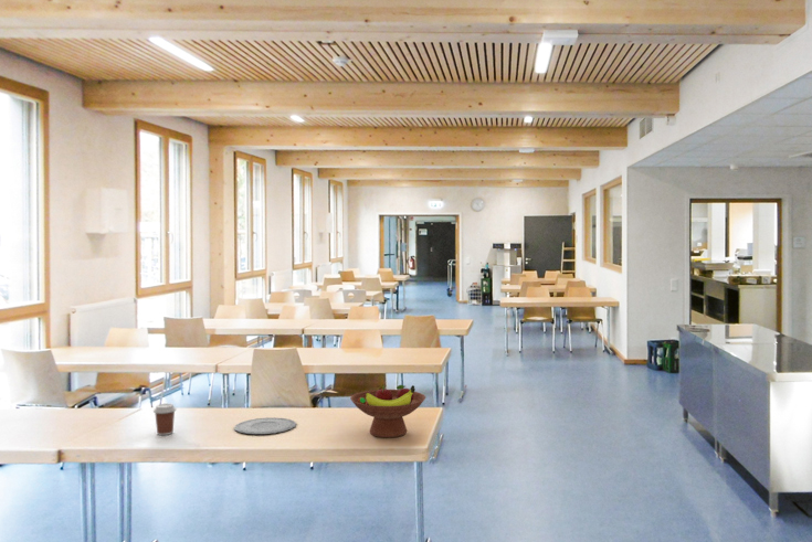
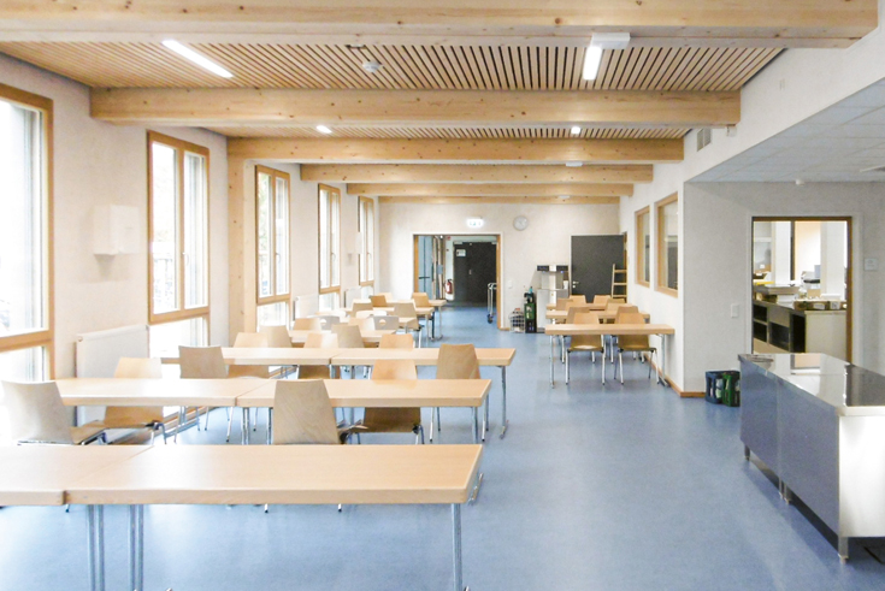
- coffee cup (165, 418)
- plate (265, 425)
- fruit bowl (388, 407)
